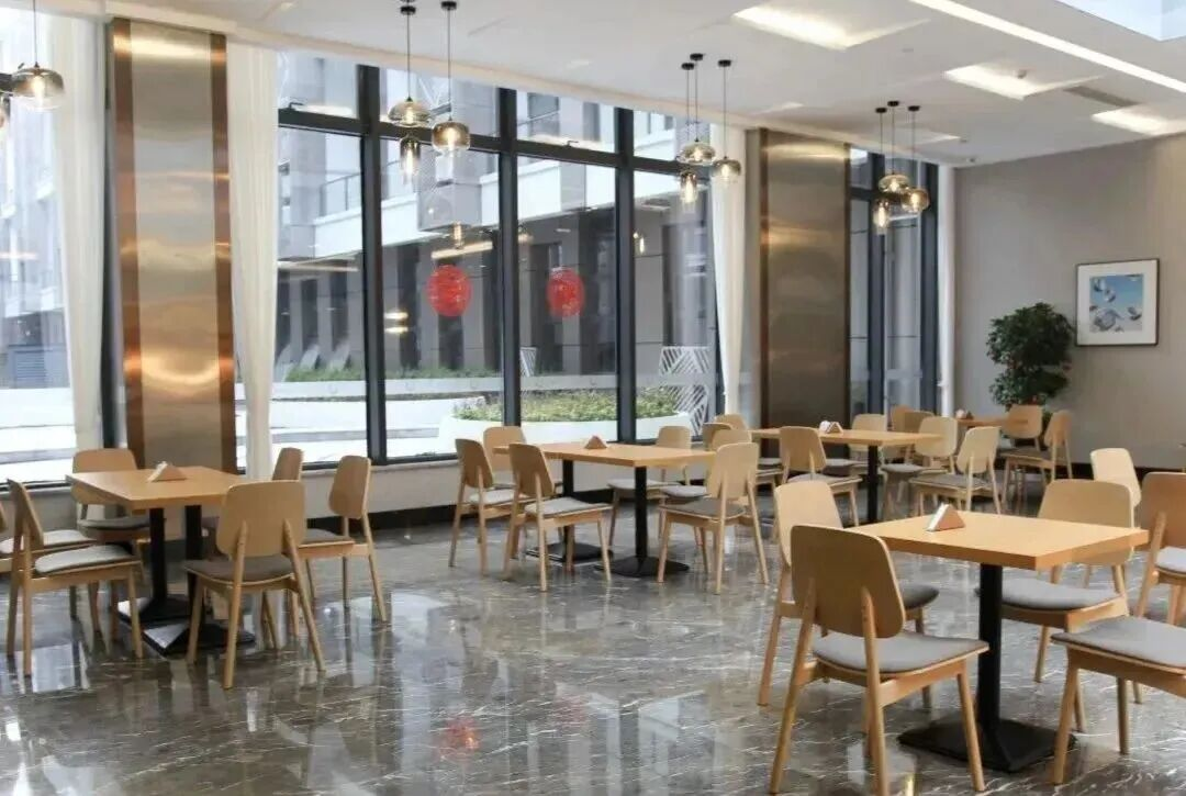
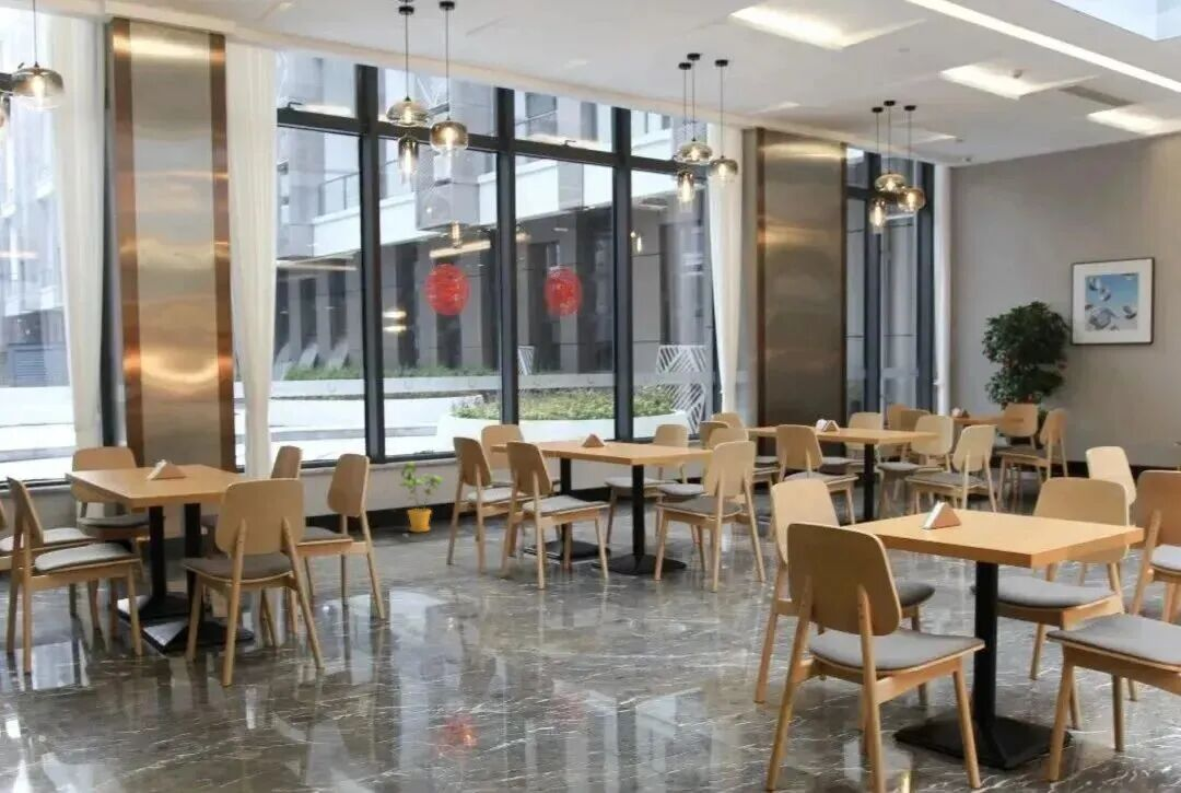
+ house plant (414, 495)
